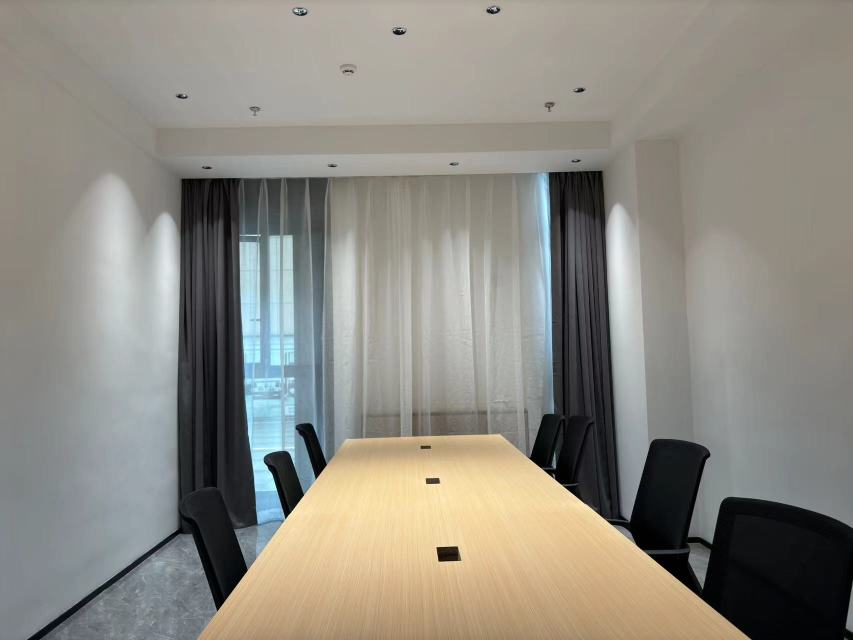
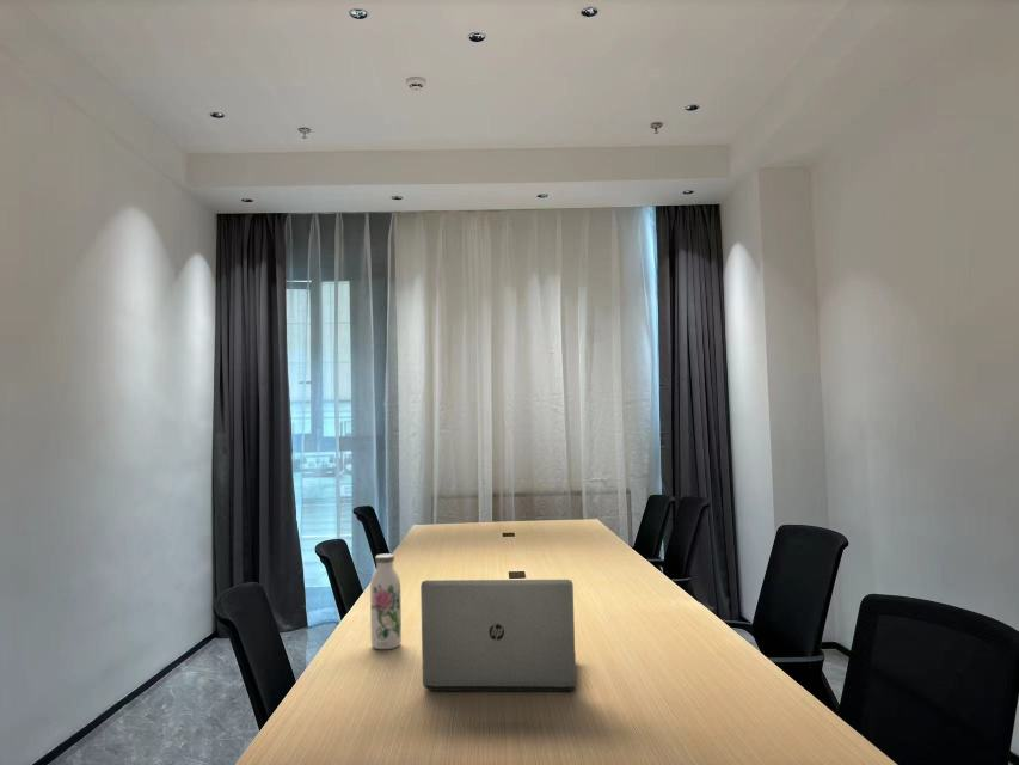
+ laptop (502, 622)
+ water bottle (385, 599)
